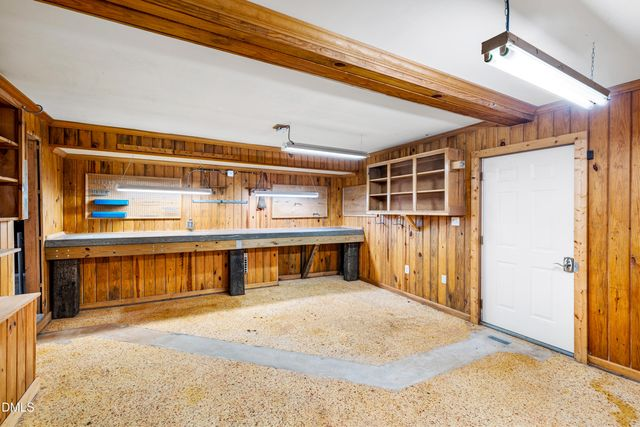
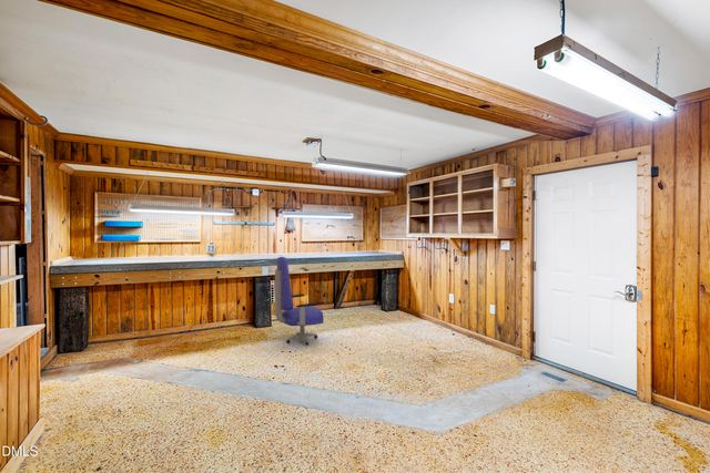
+ office chair (298, 296)
